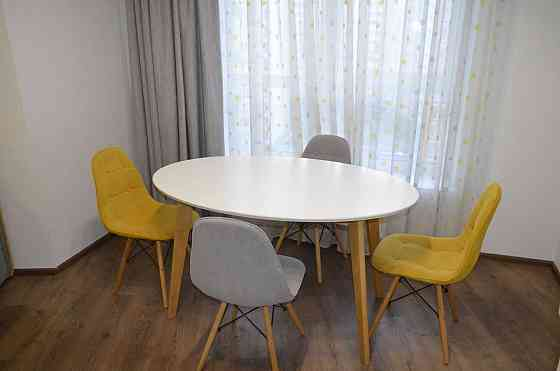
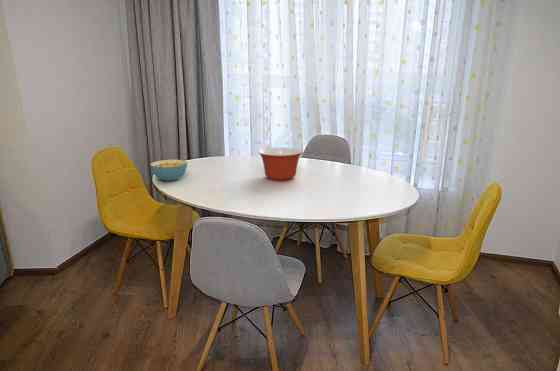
+ mixing bowl (280, 164)
+ cereal bowl (169, 171)
